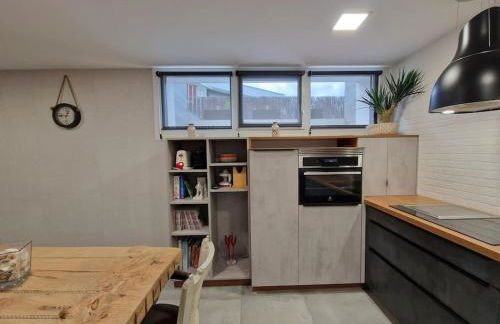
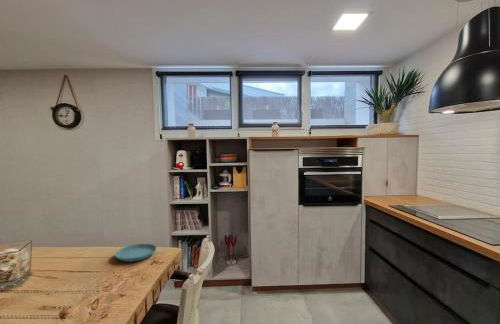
+ saucer (136, 252)
